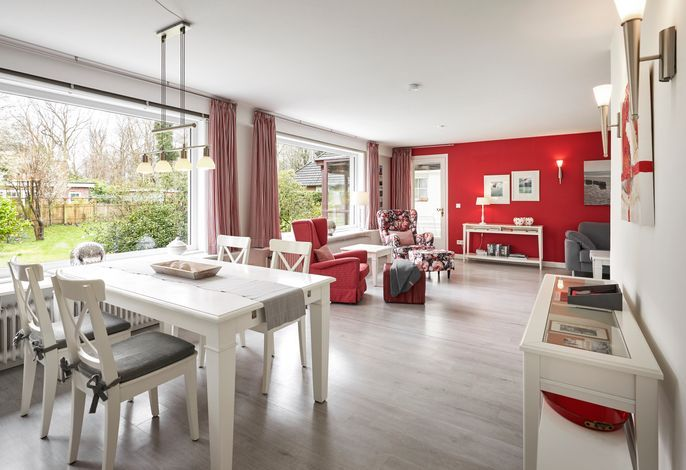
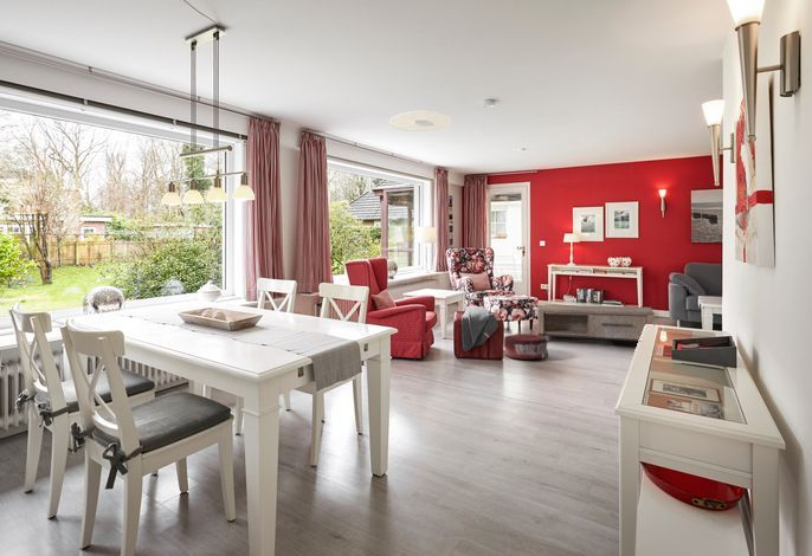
+ coffee table (594, 324)
+ ceiling light (420, 118)
+ pouf (526, 344)
